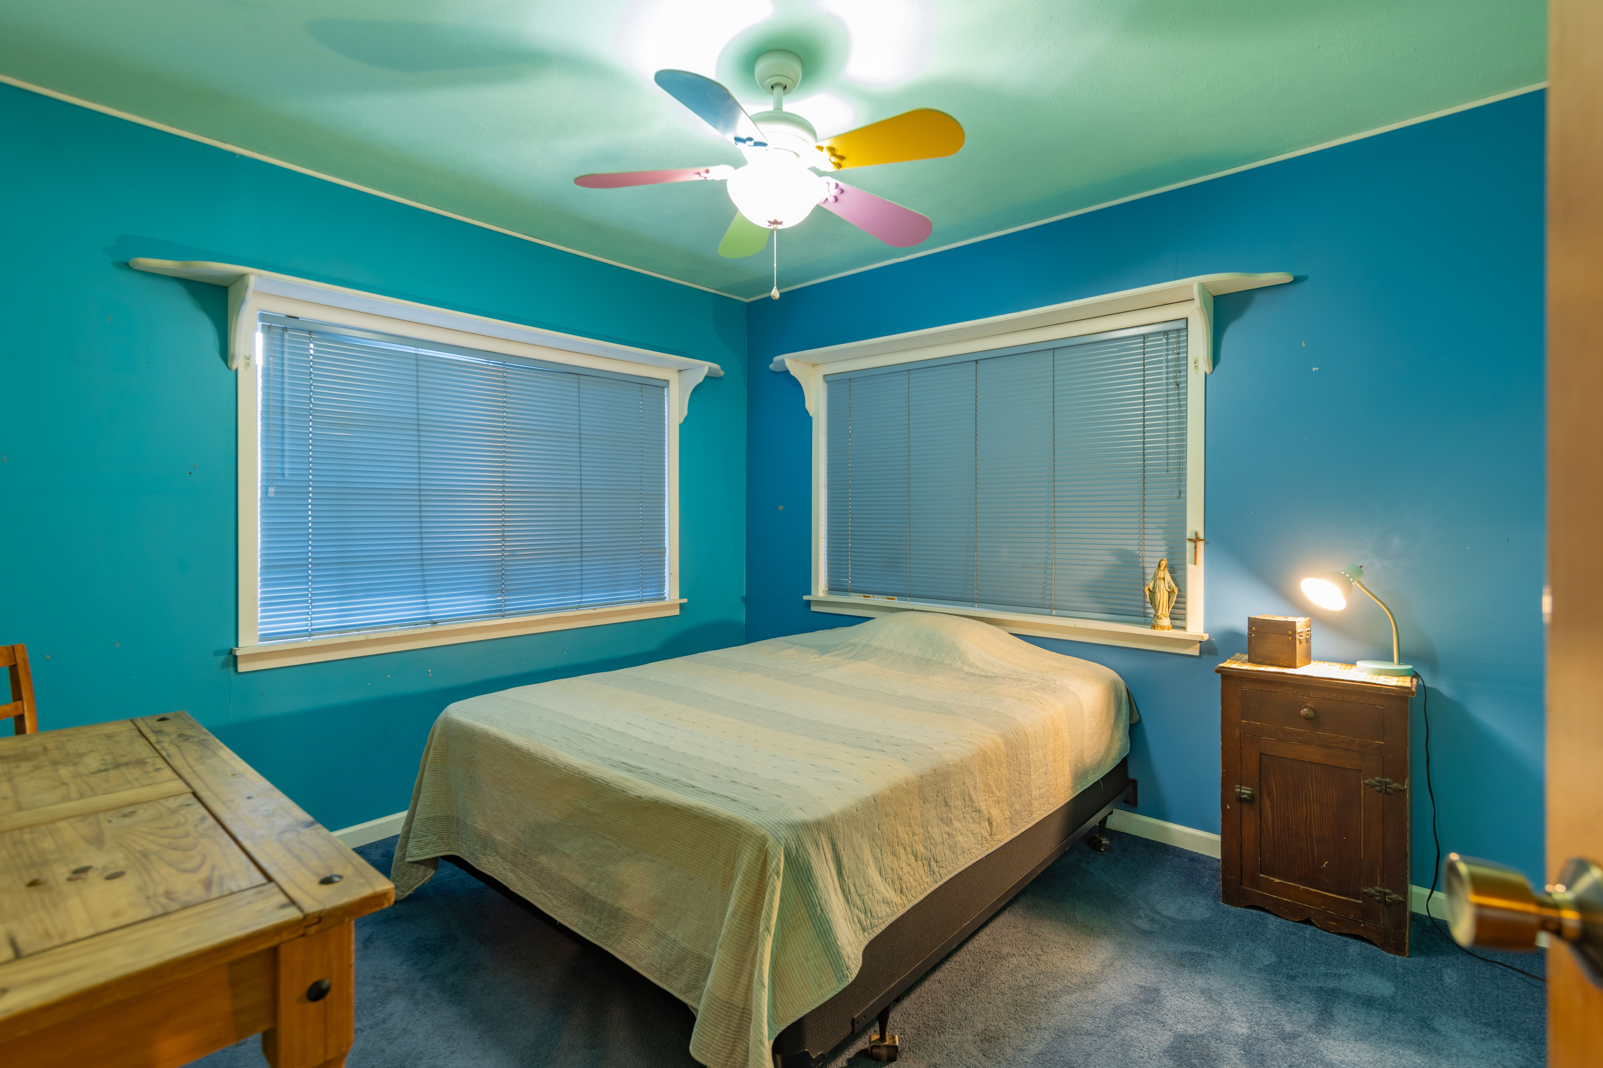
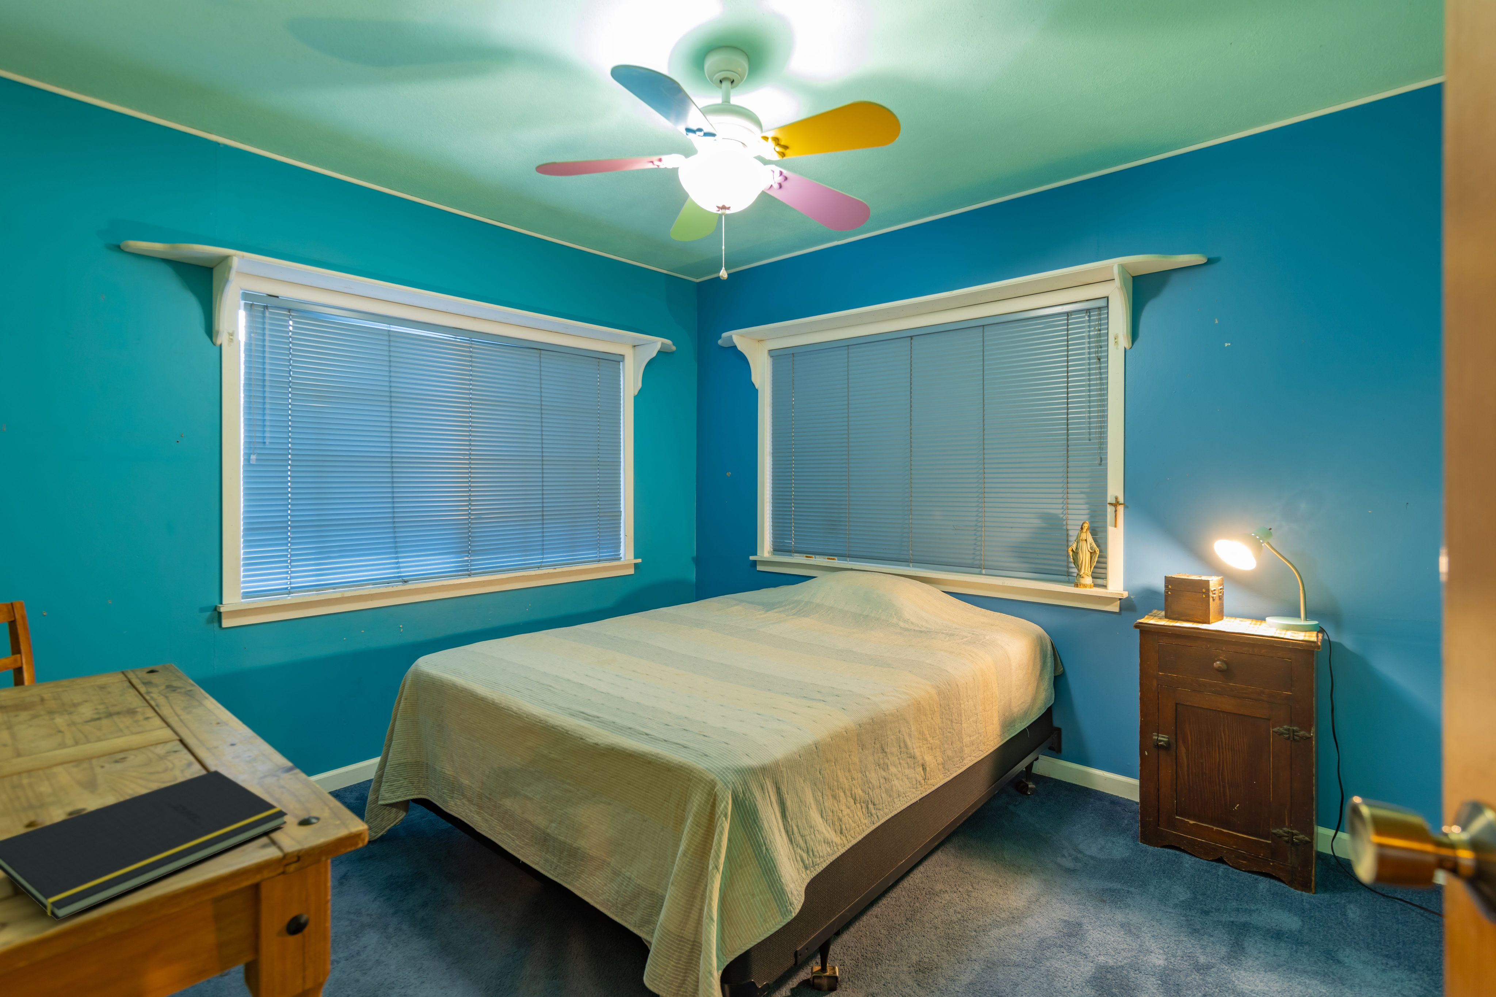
+ notepad (149, 832)
